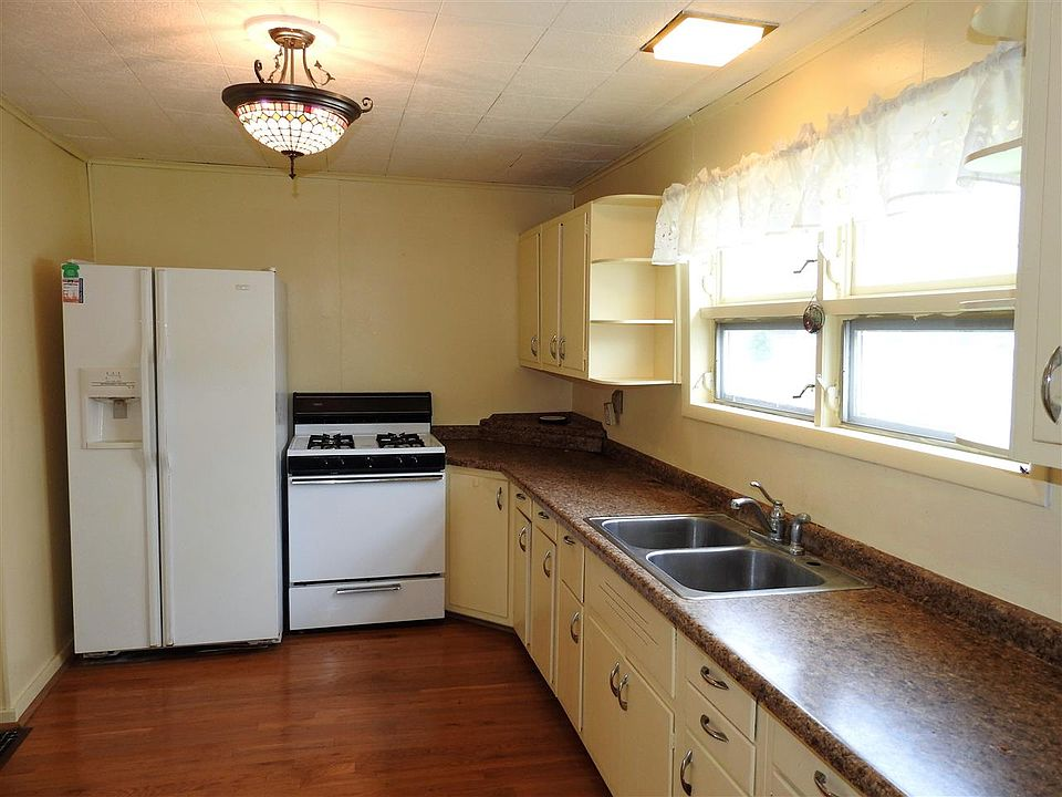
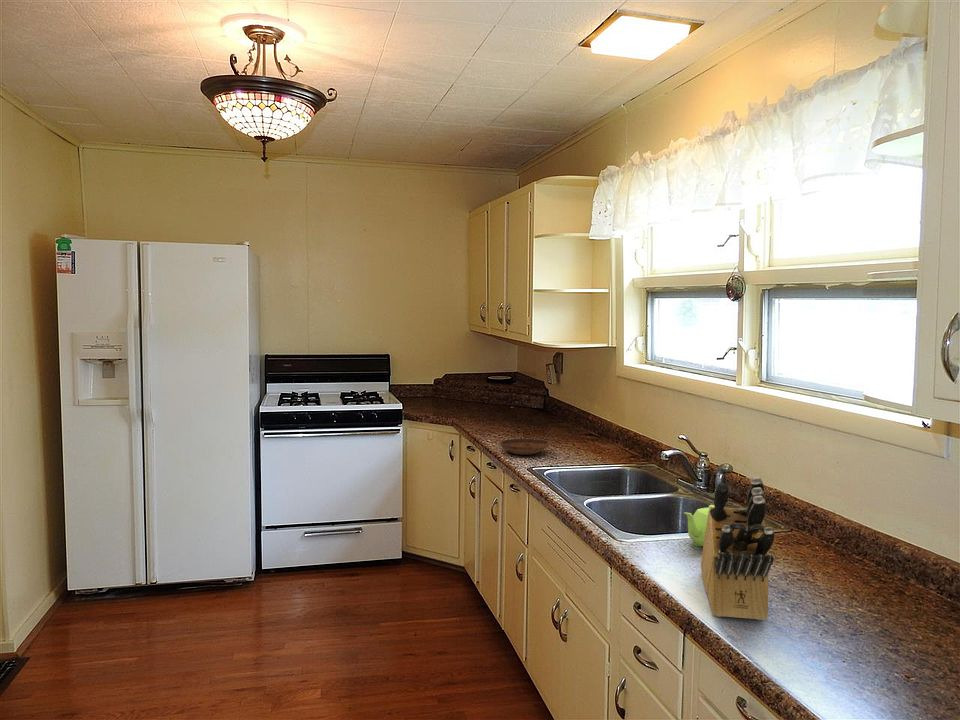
+ teapot (706, 525)
+ knife block (735, 535)
+ bowl (524, 447)
